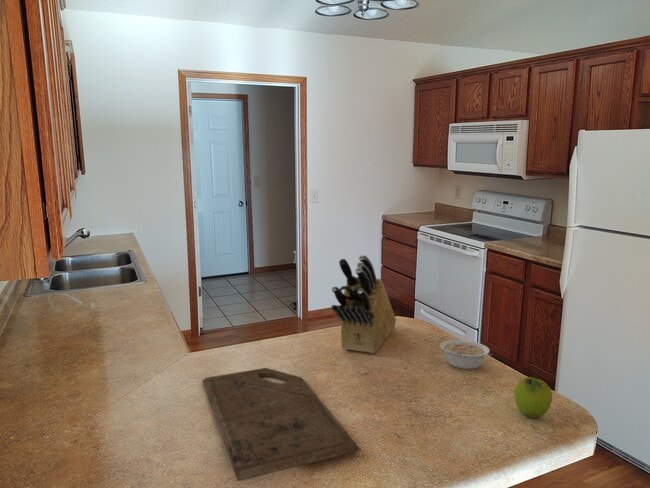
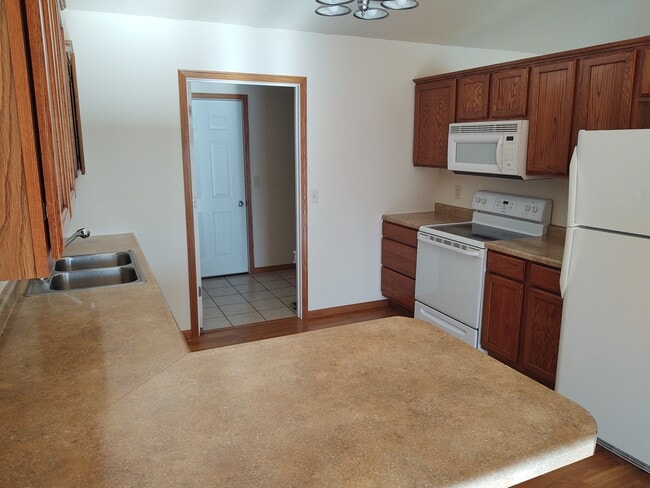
- knife block (366, 296)
- cutting board (270, 410)
- legume (466, 354)
- fruit (532, 395)
